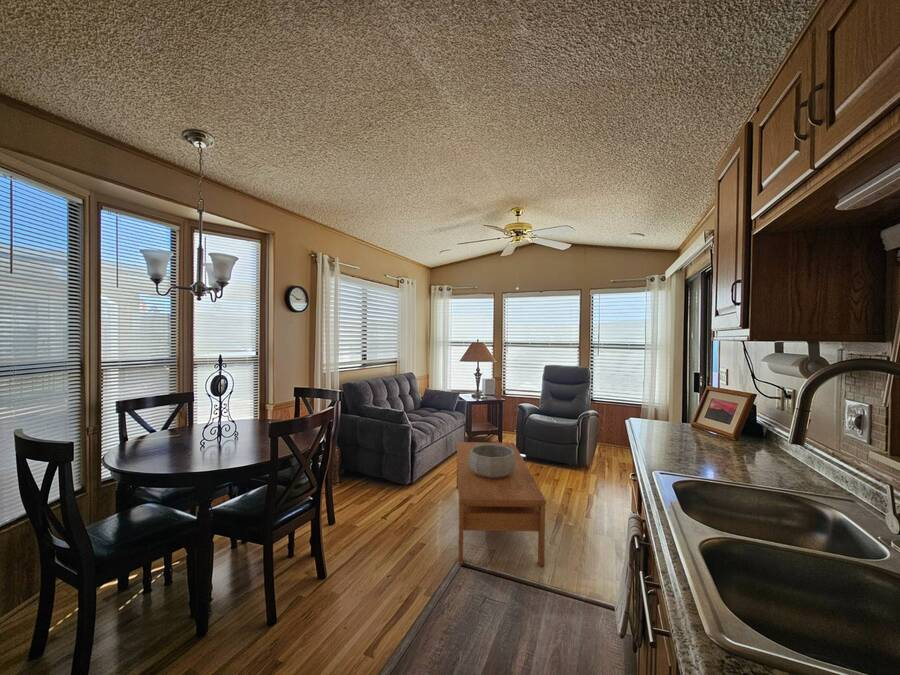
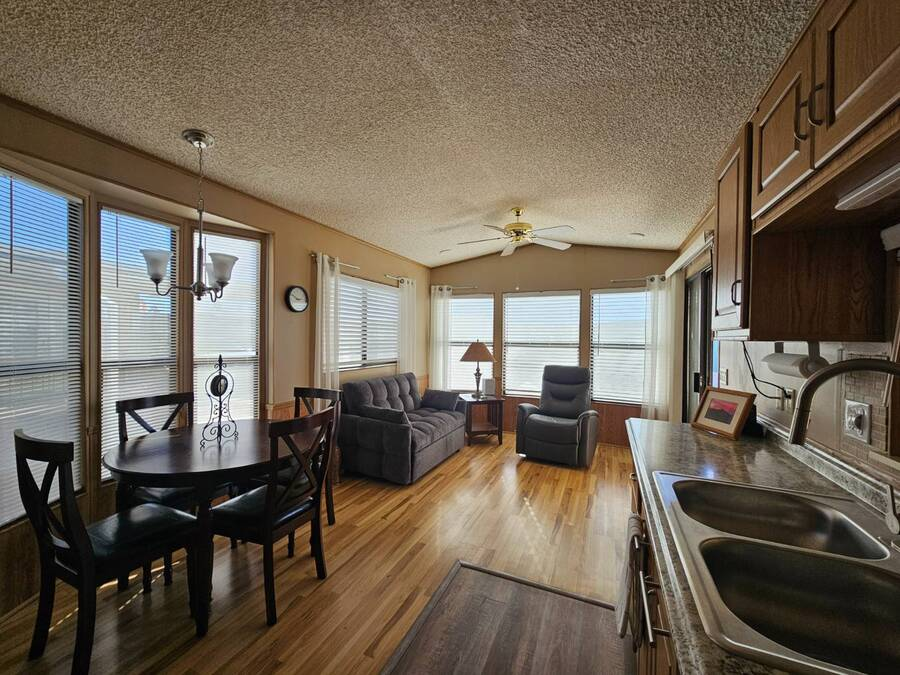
- decorative bowl (491, 461)
- coffee table (491, 491)
